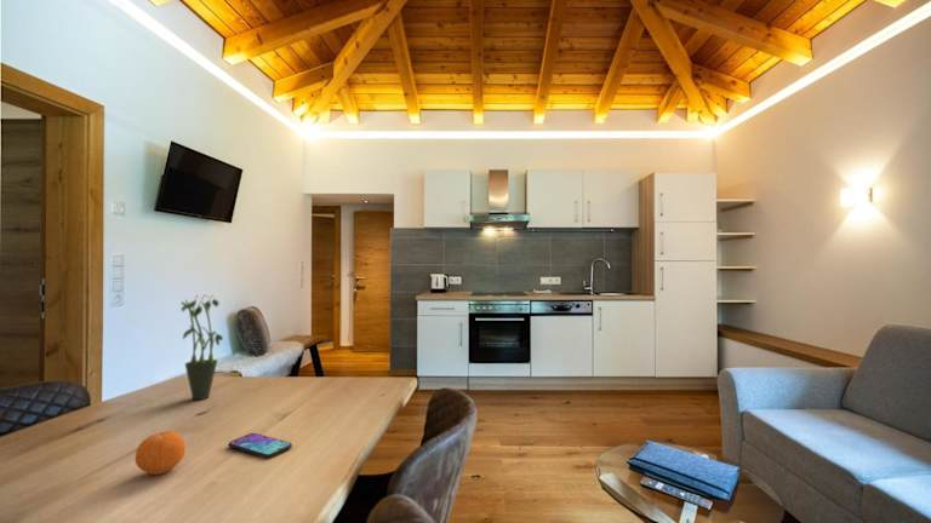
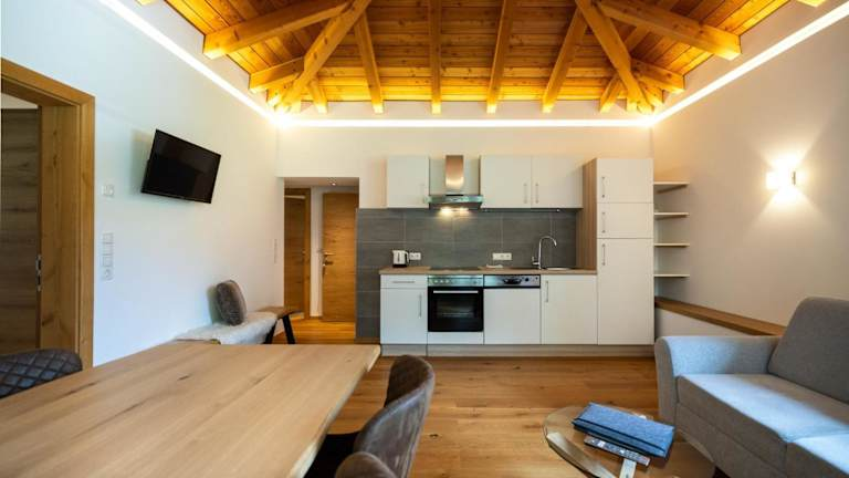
- potted plant (196, 344)
- smartphone (259, 444)
- fruit (160, 452)
